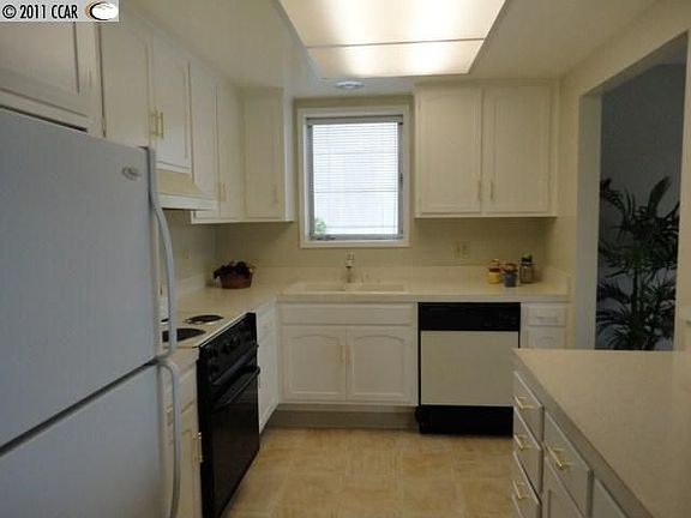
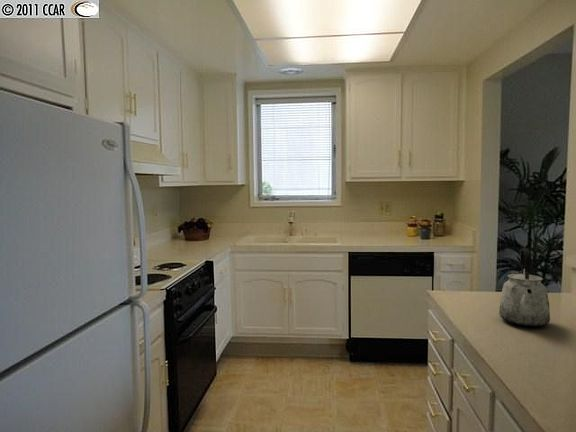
+ kettle (525, 287)
